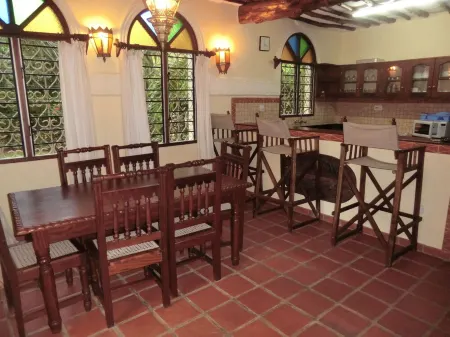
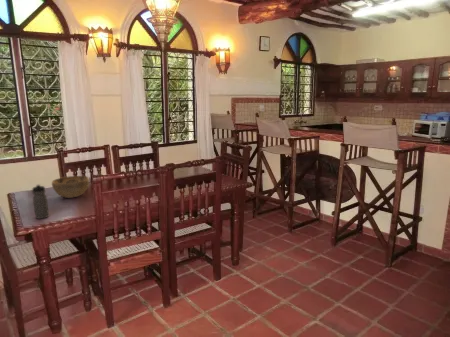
+ decorative bowl (71, 187)
+ water bottle (40, 201)
